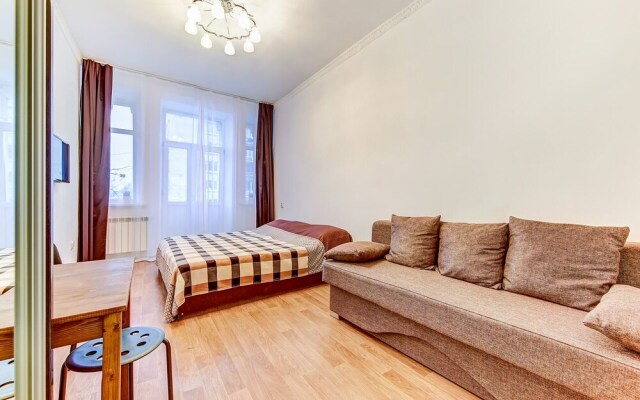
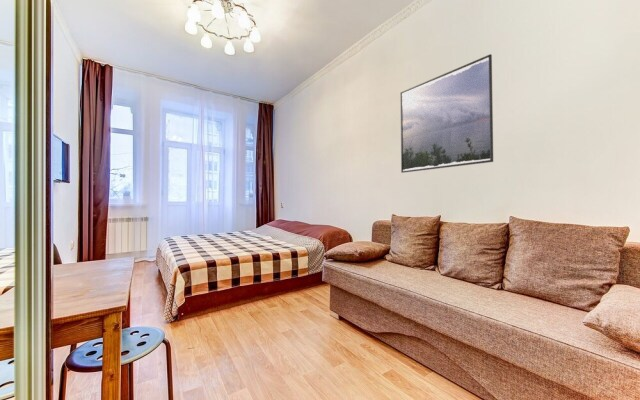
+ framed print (440, 122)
